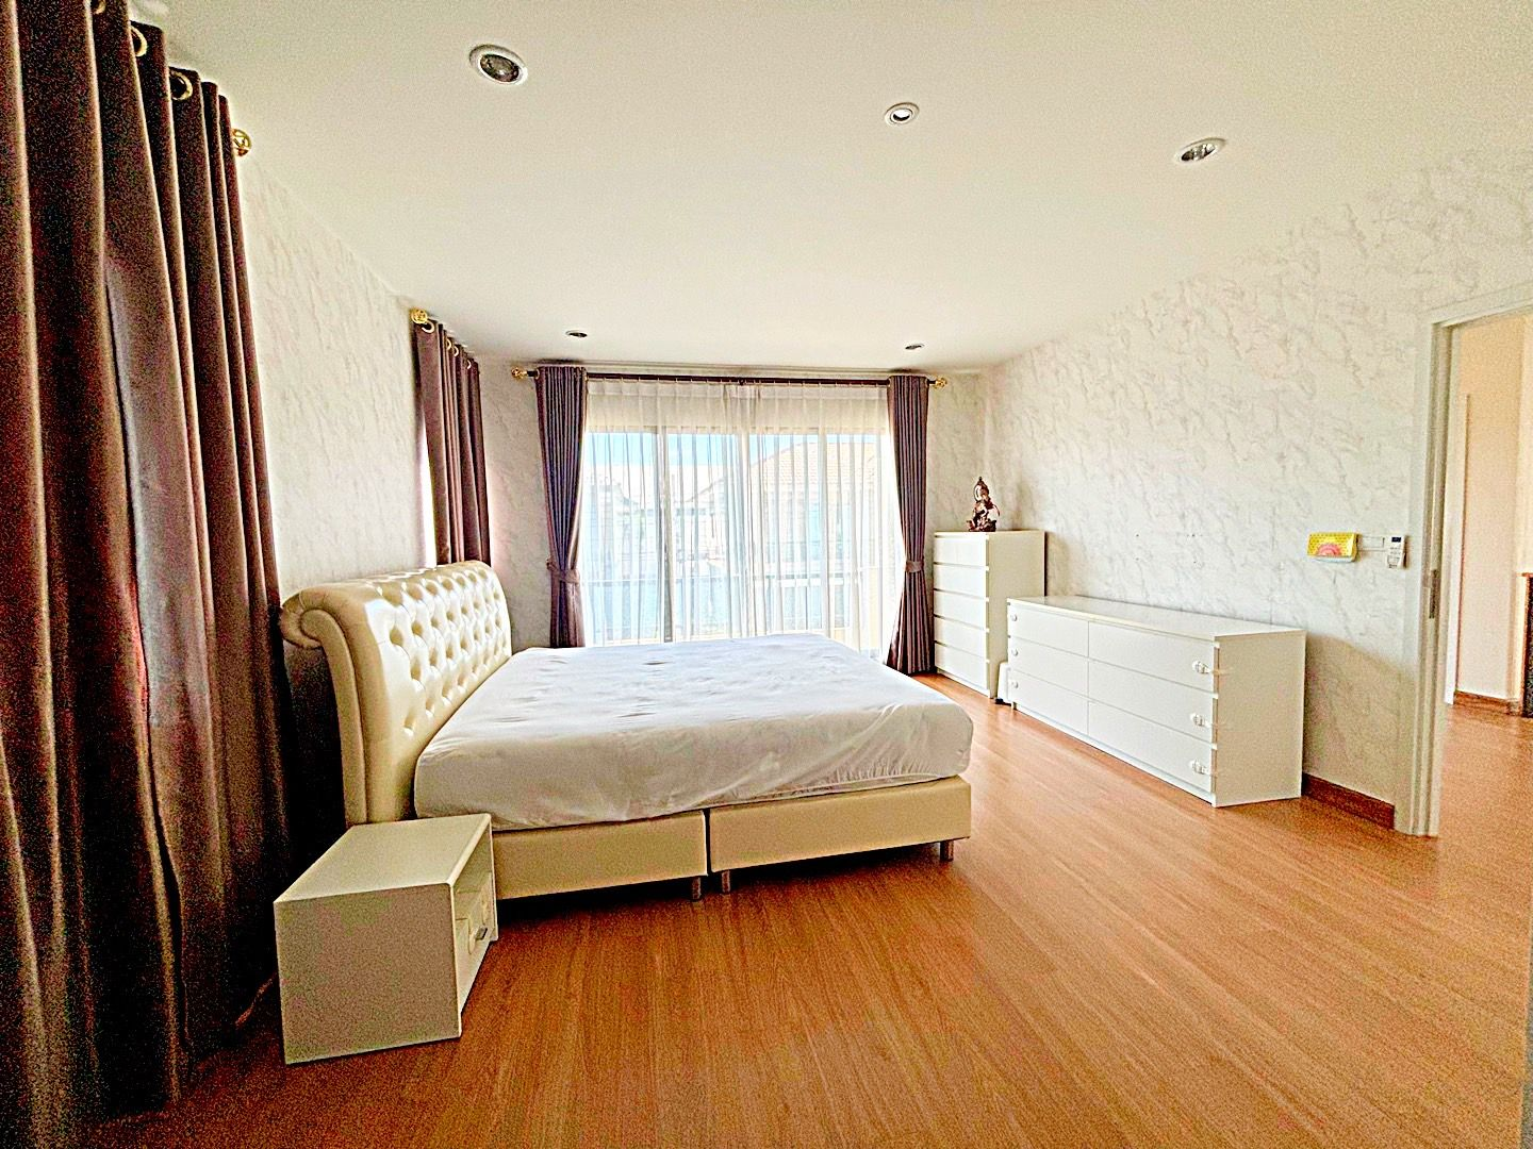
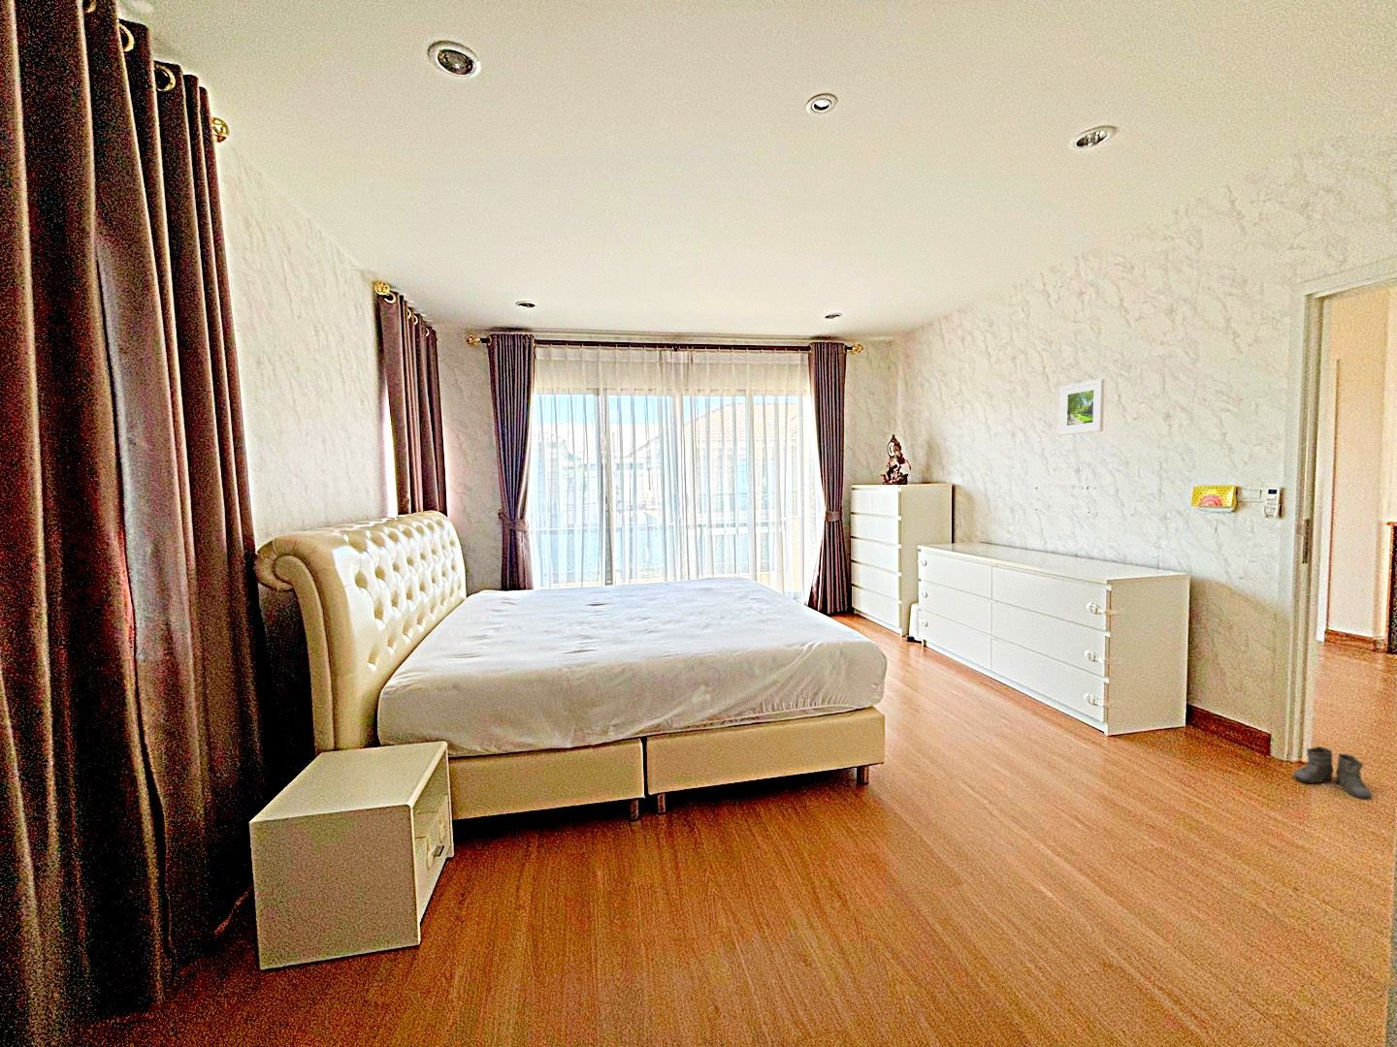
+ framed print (1080, 407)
+ boots (1330, 769)
